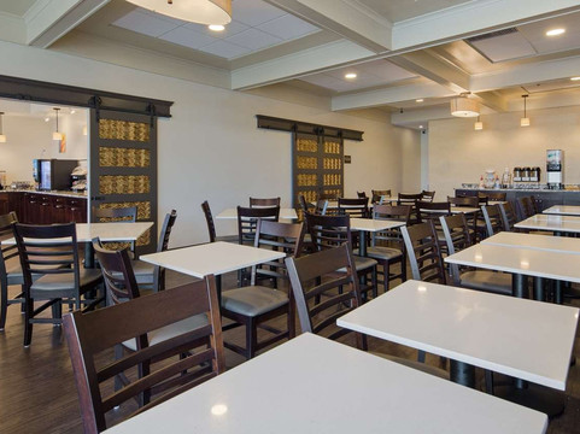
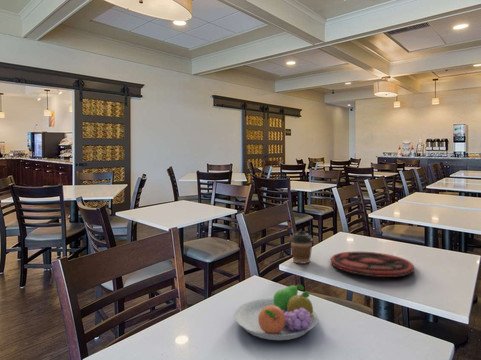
+ coffee cup (301, 246)
+ plate (370, 262)
+ fruit bowl (278, 306)
